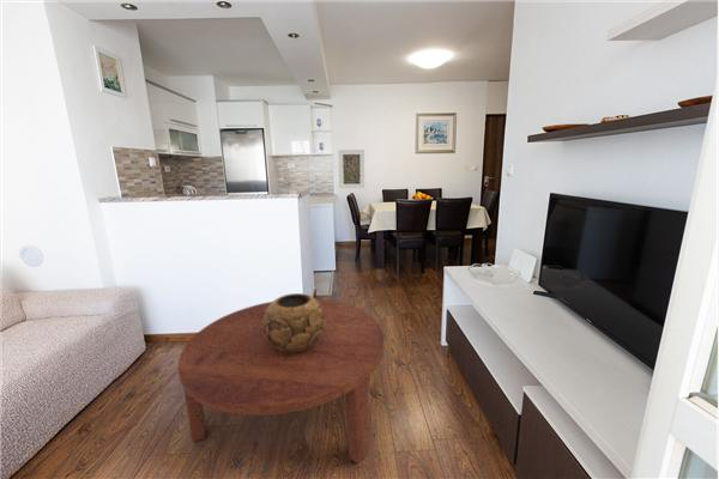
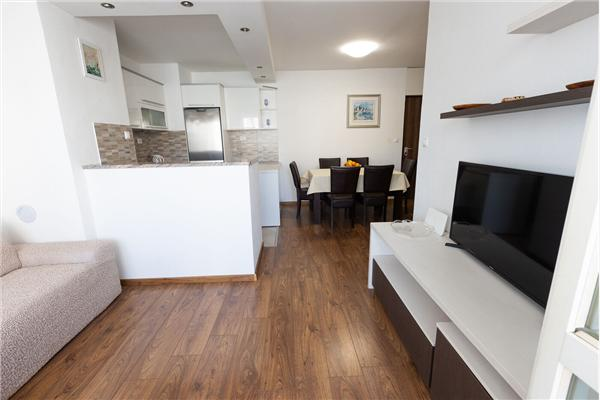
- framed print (351, 169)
- coffee table (290, 374)
- decorative bowl (294, 322)
